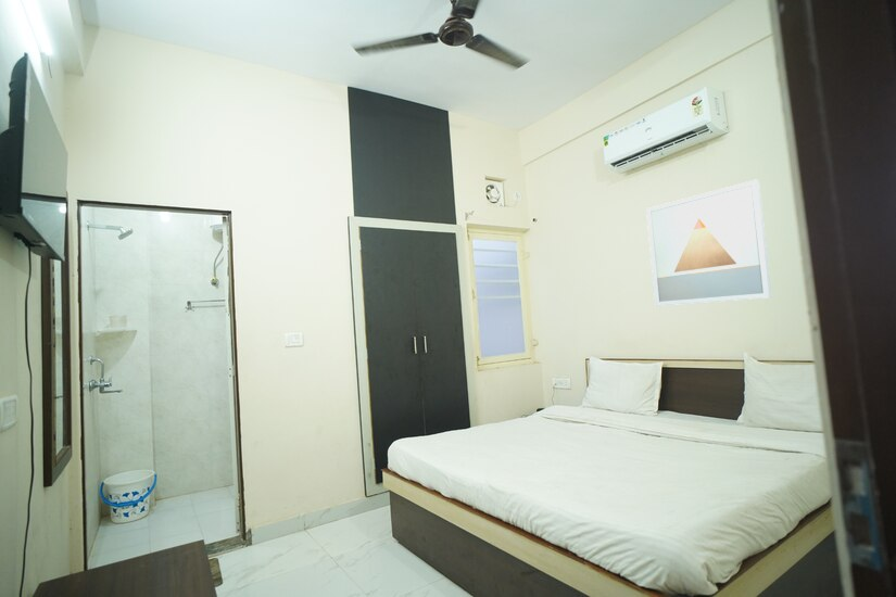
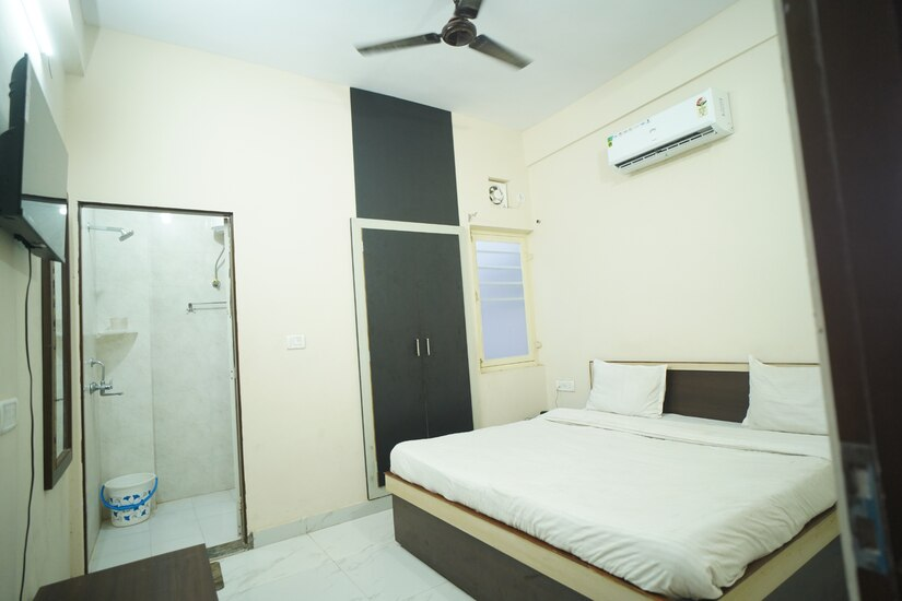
- wall art (702, 249)
